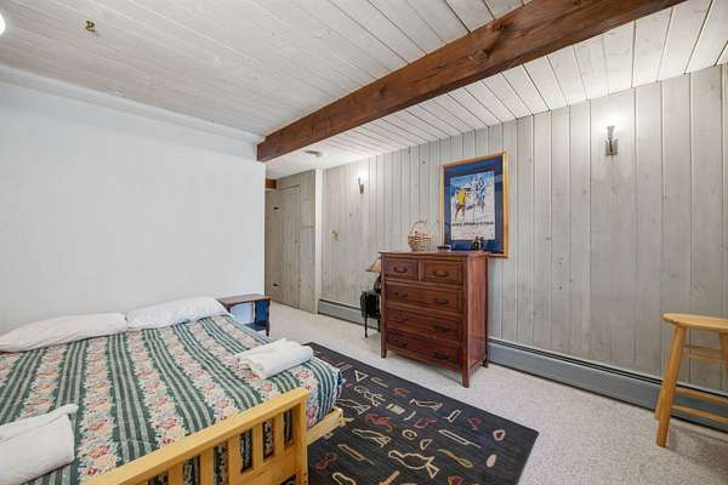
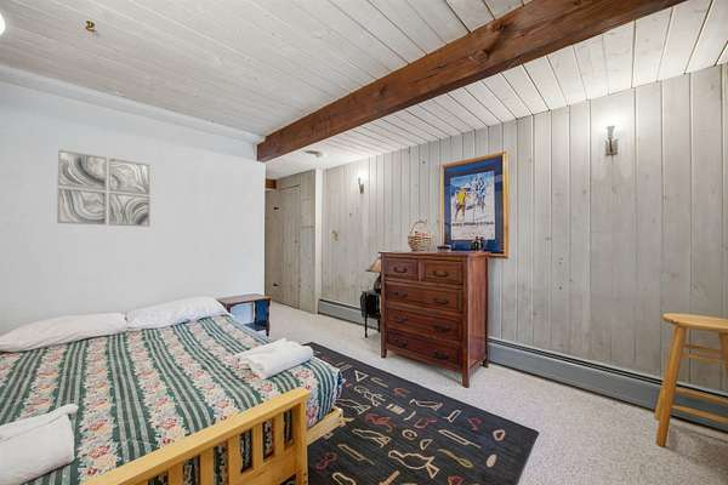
+ wall art (106, 192)
